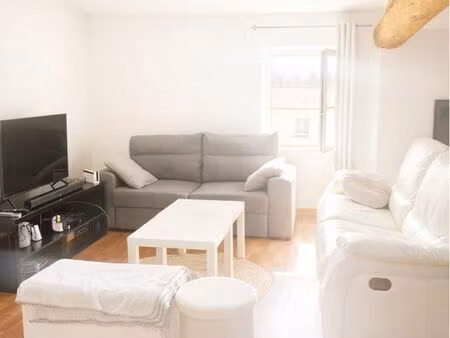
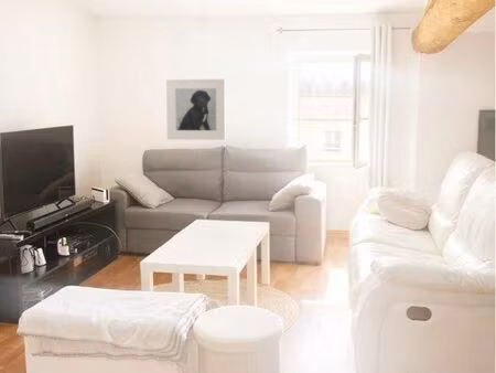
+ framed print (195, 109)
